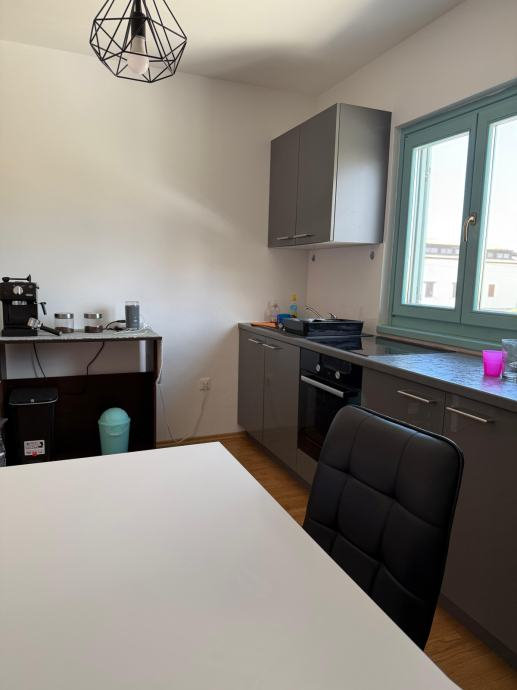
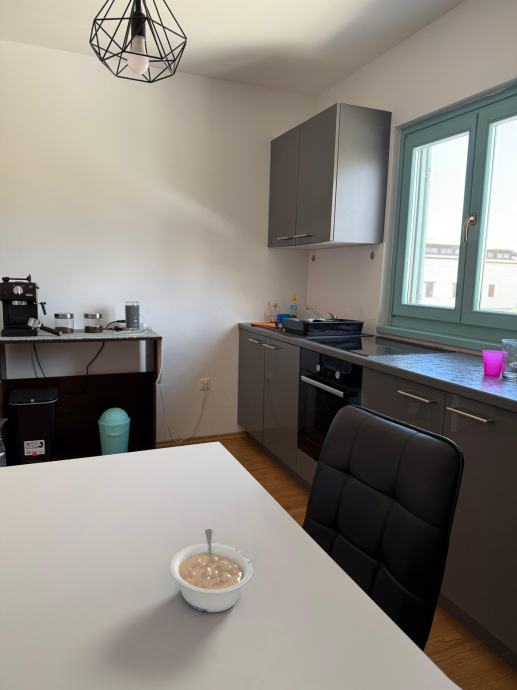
+ legume (208, 575)
